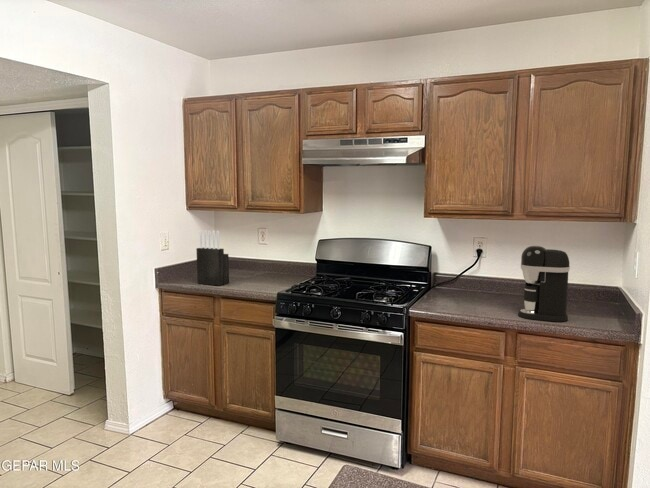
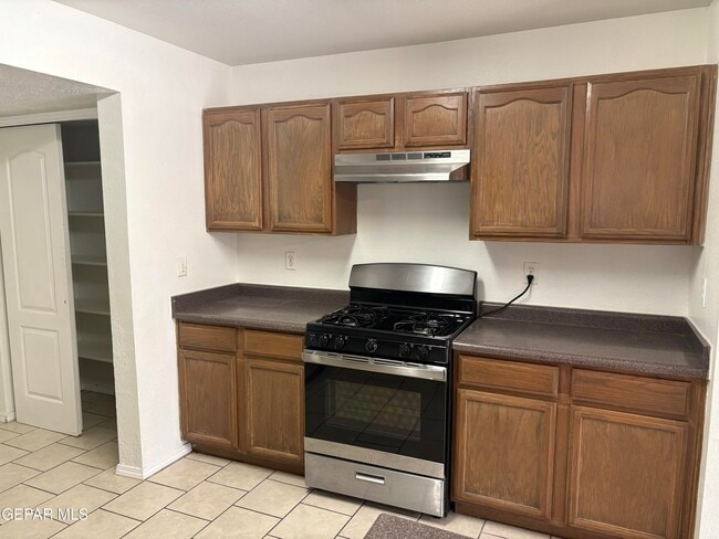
- knife block (213, 256)
- coffee maker (544, 281)
